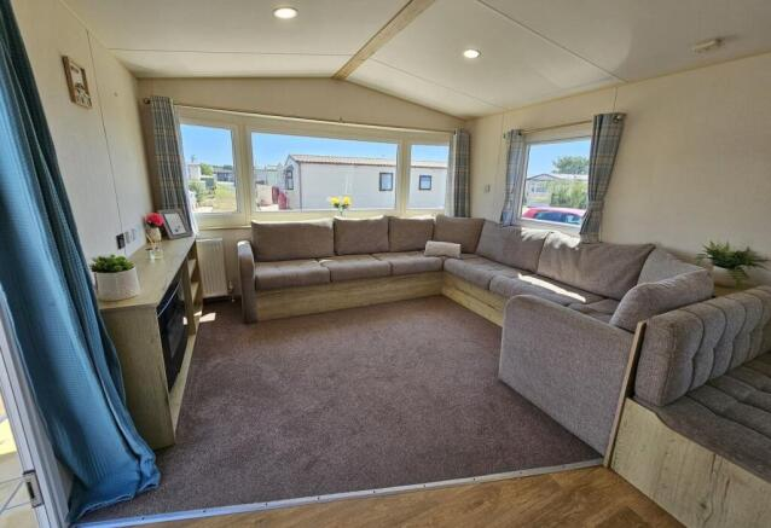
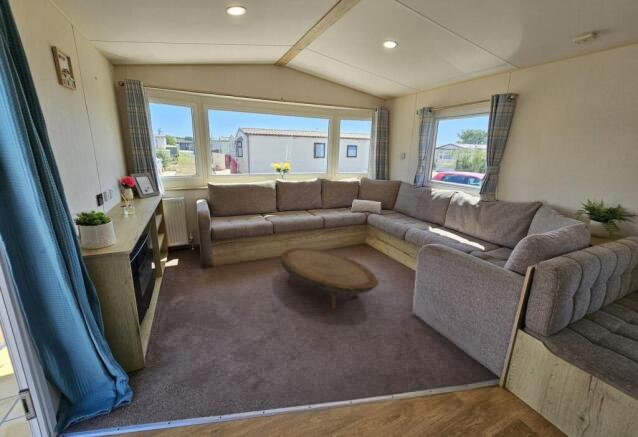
+ coffee table (322, 277)
